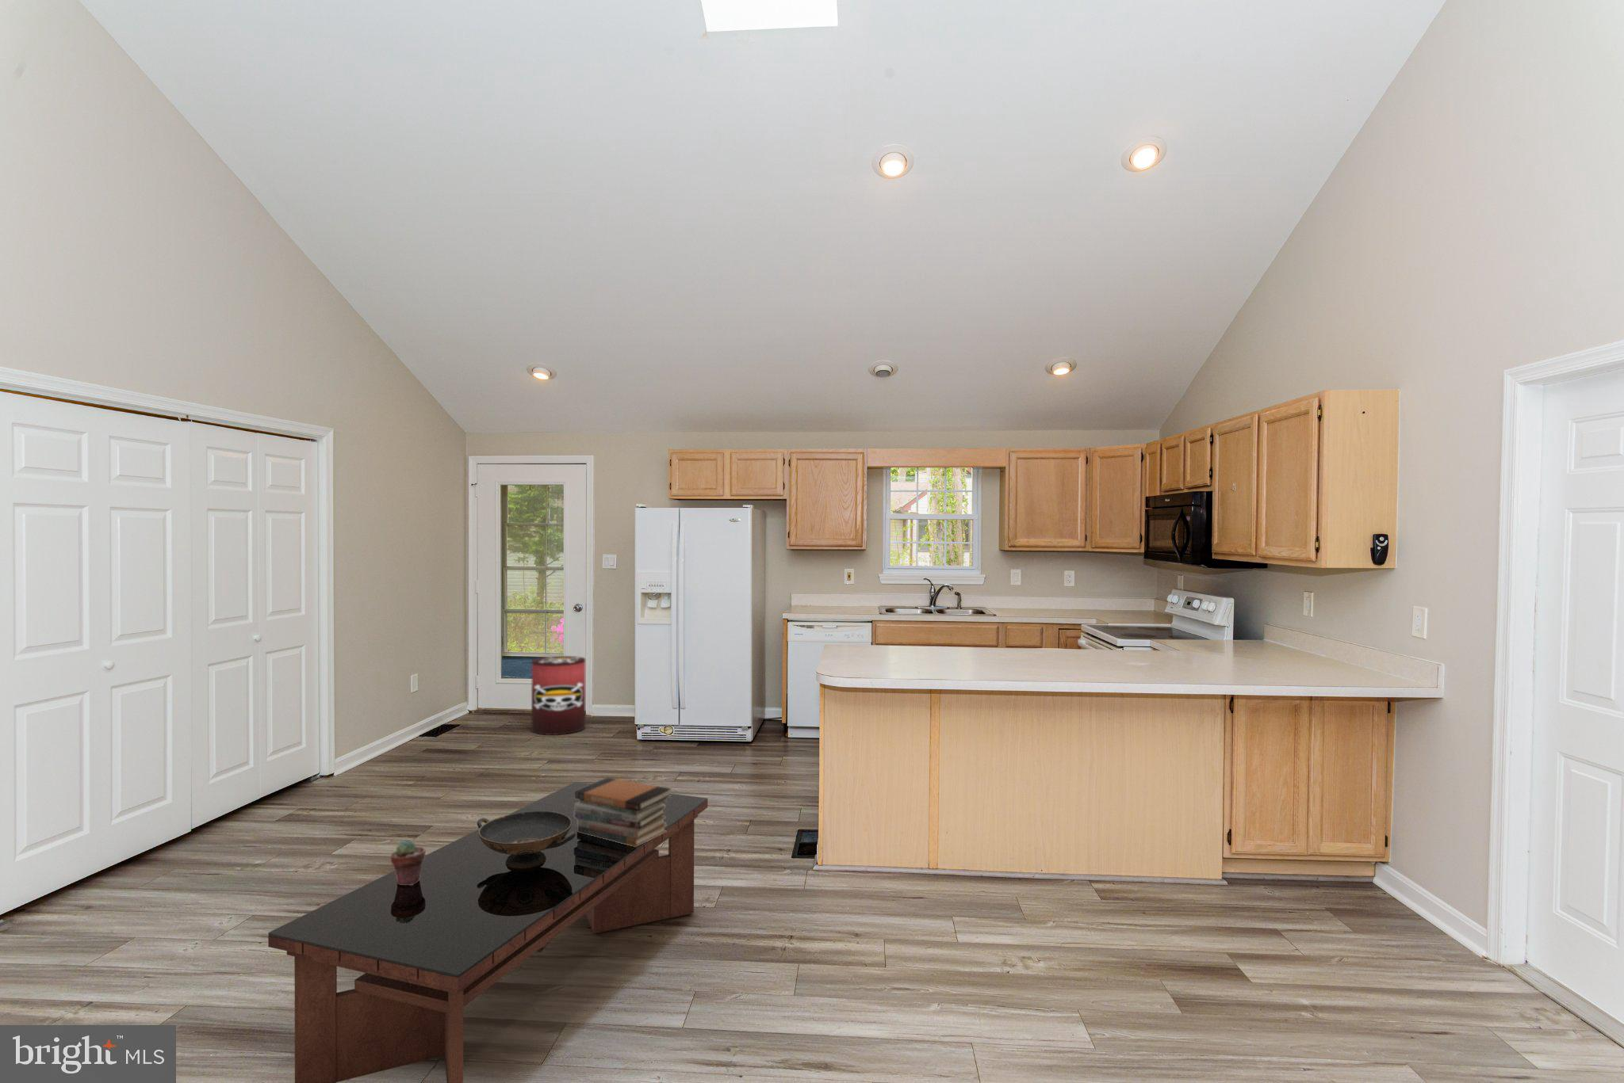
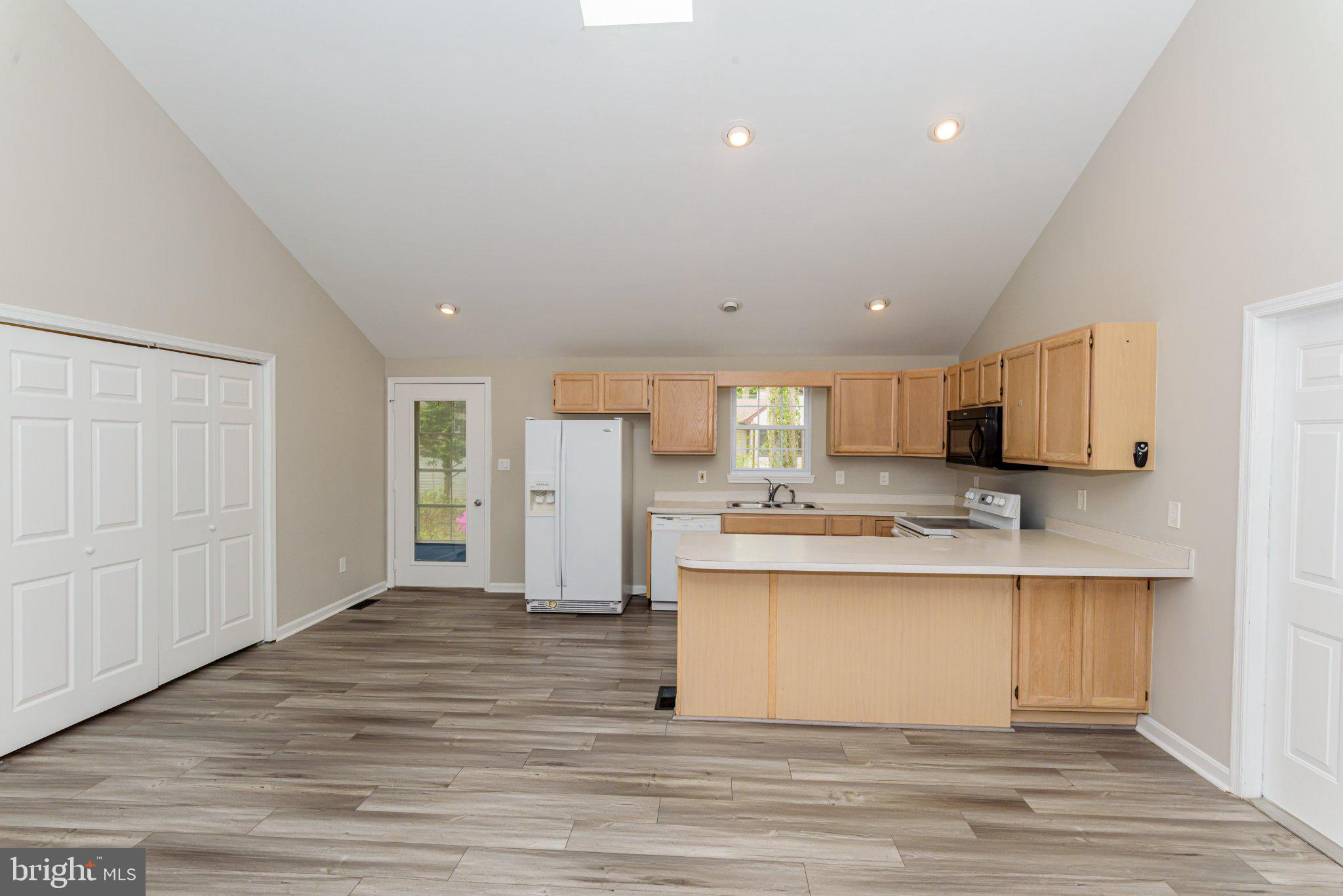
- potted succulent (408, 859)
- waste bin (559, 694)
- book stack (620, 810)
- decorative bowl (526, 842)
- coffee table (532, 917)
